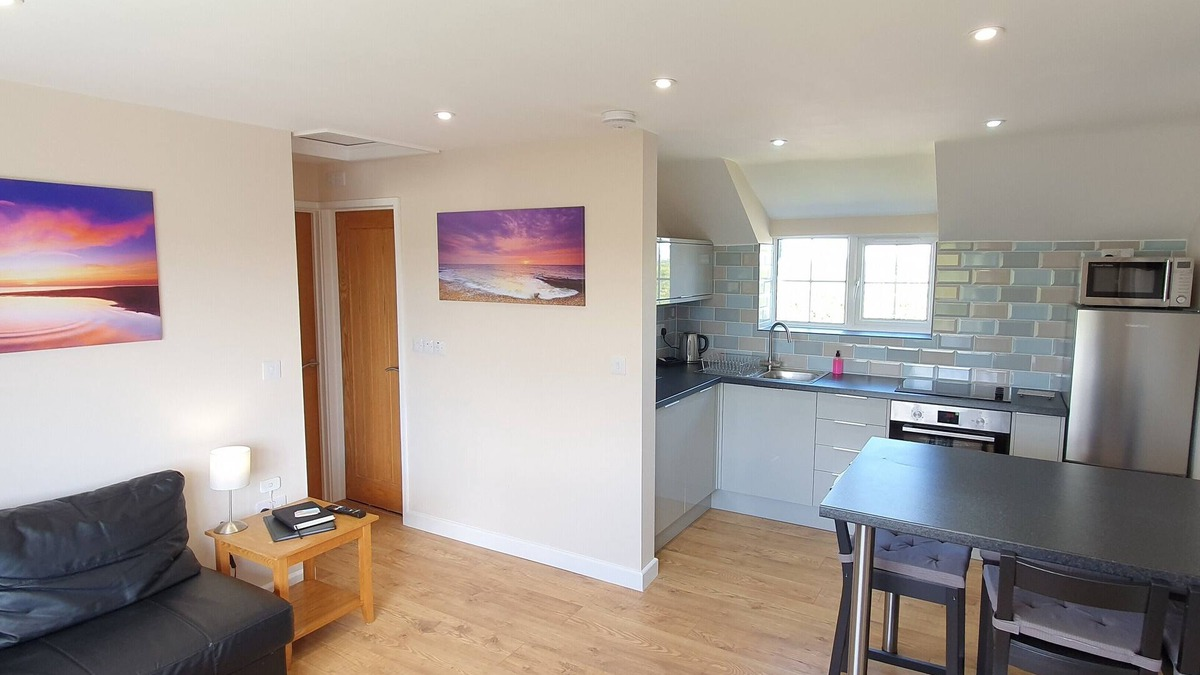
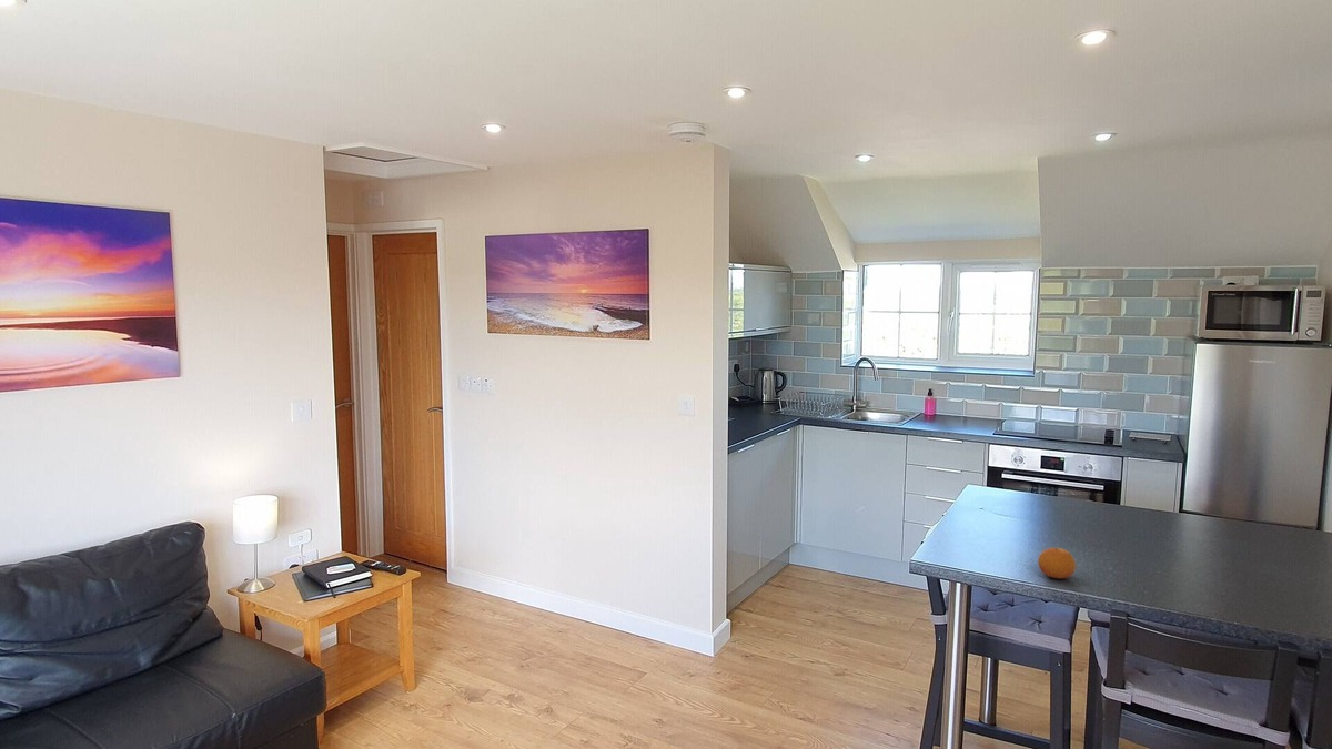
+ fruit (1056, 563)
